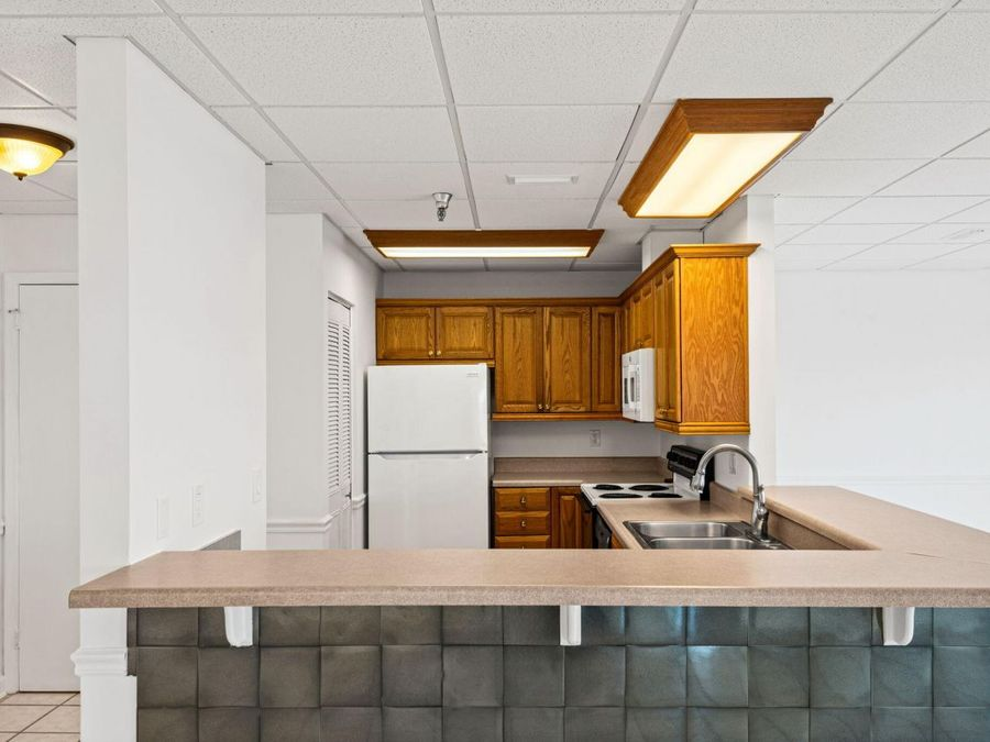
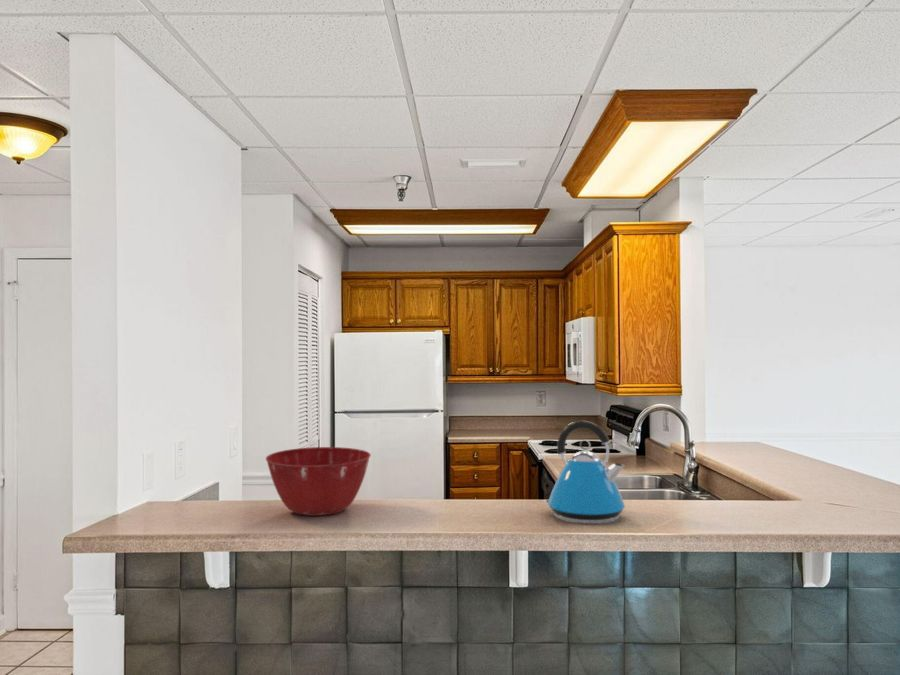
+ mixing bowl (319, 482)
+ kettle (583, 467)
